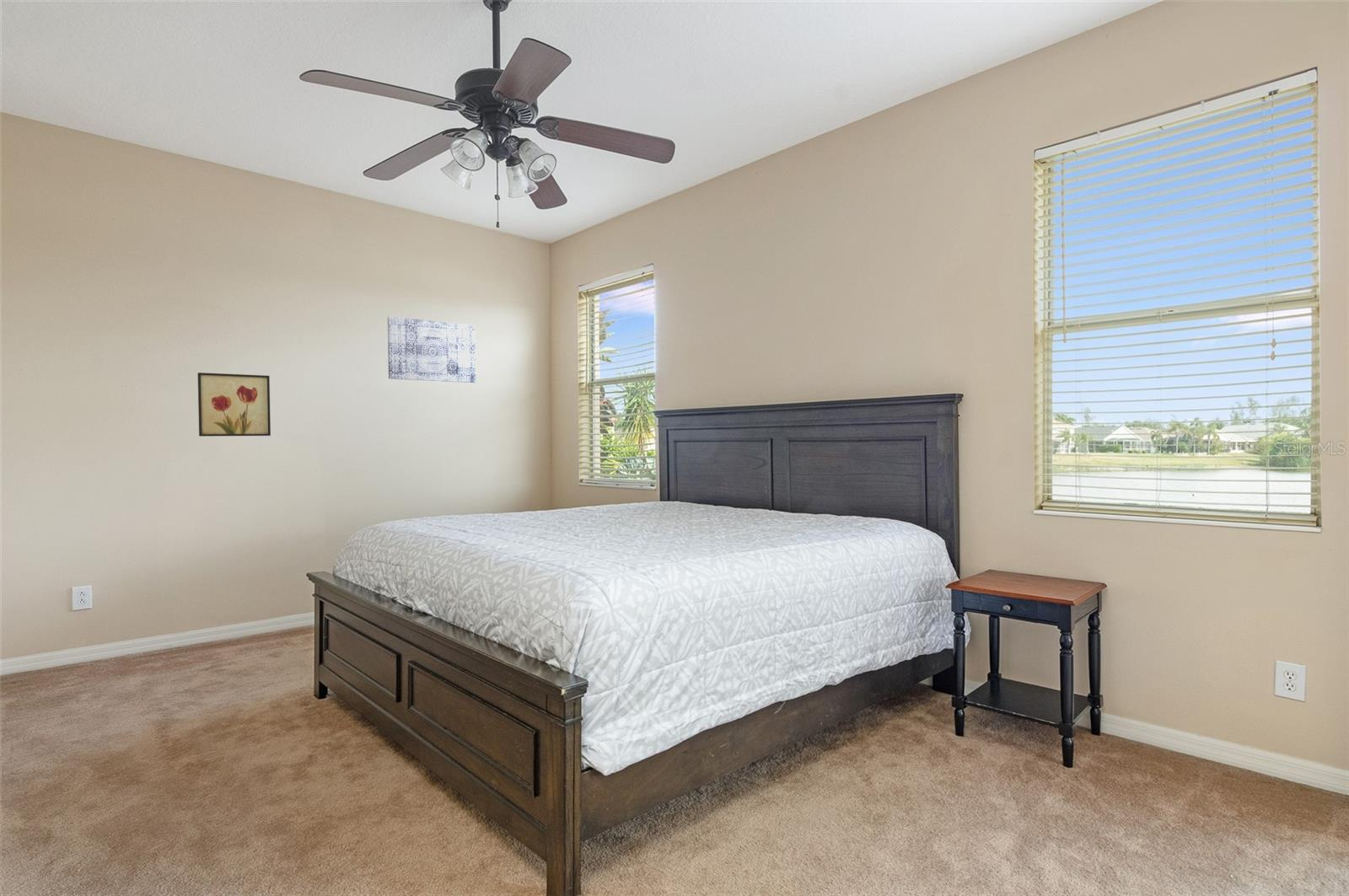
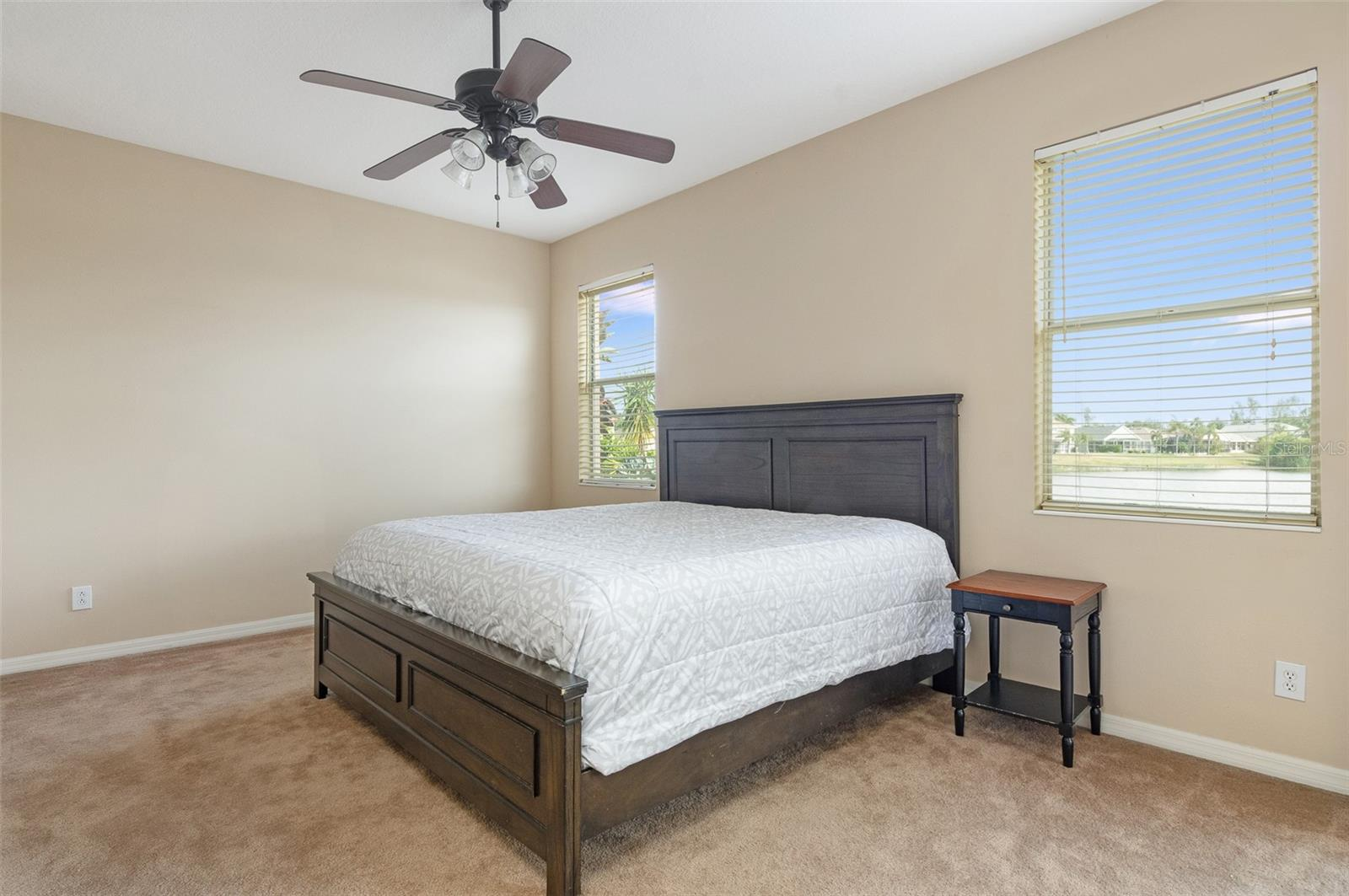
- wall art (433, 351)
- wall art (234, 405)
